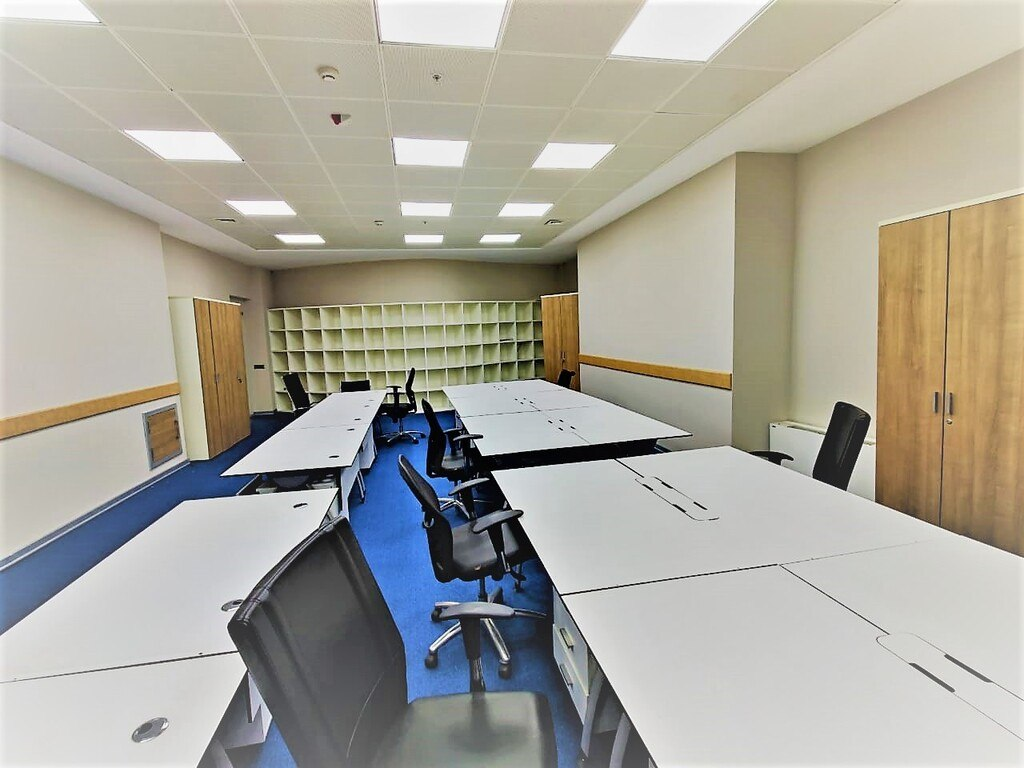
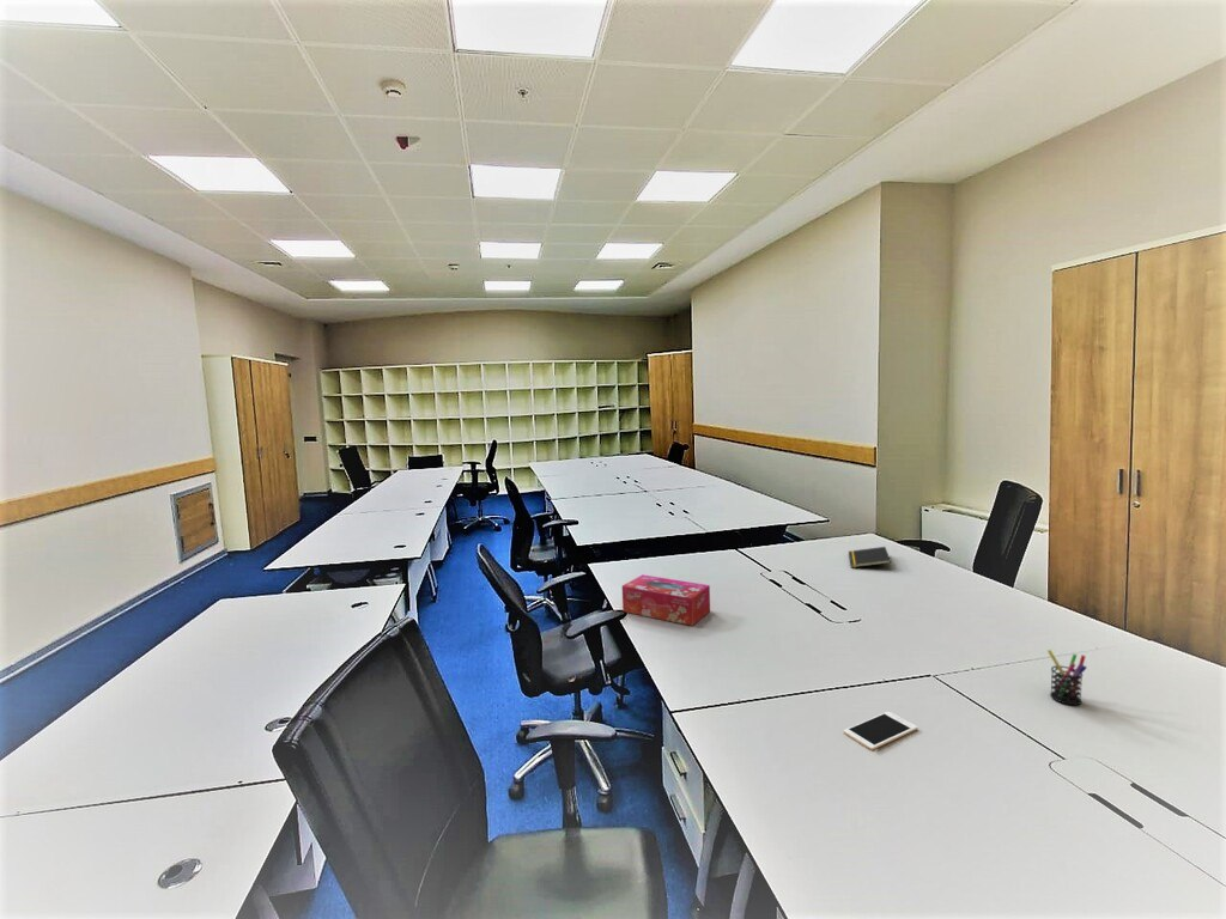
+ cell phone (880, 729)
+ pen holder (1069, 674)
+ notepad (868, 556)
+ tissue box (666, 598)
